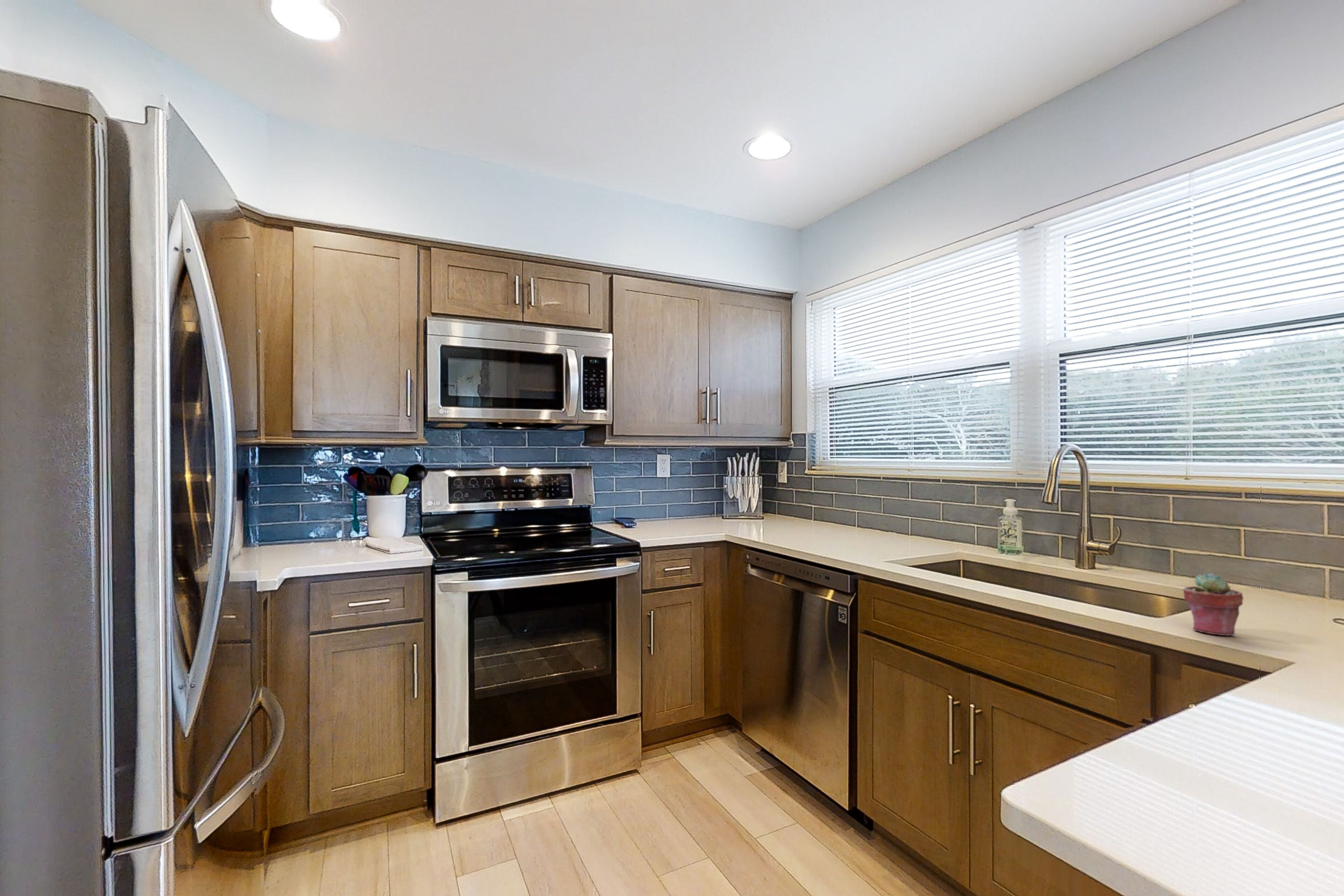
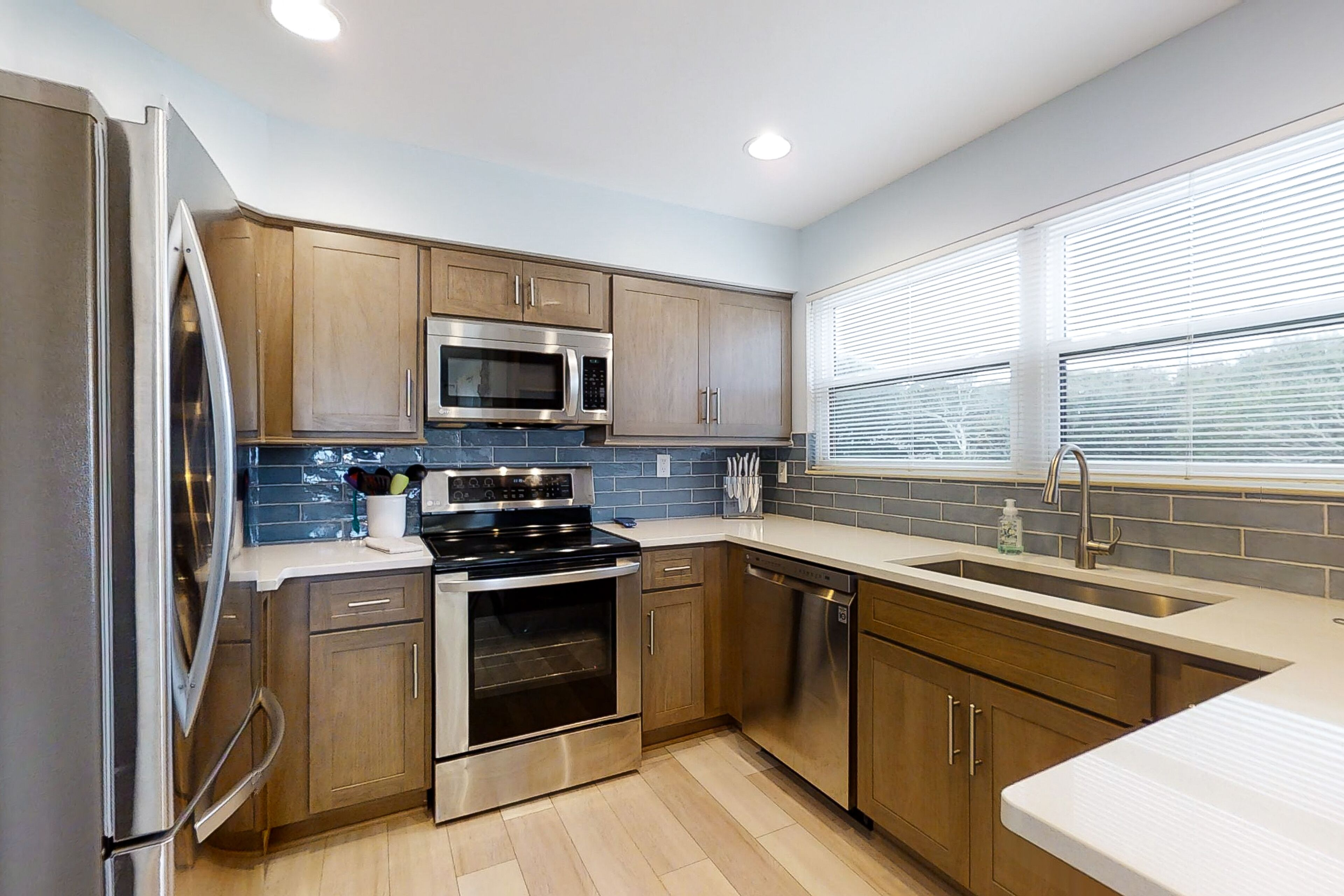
- potted succulent (1212, 602)
